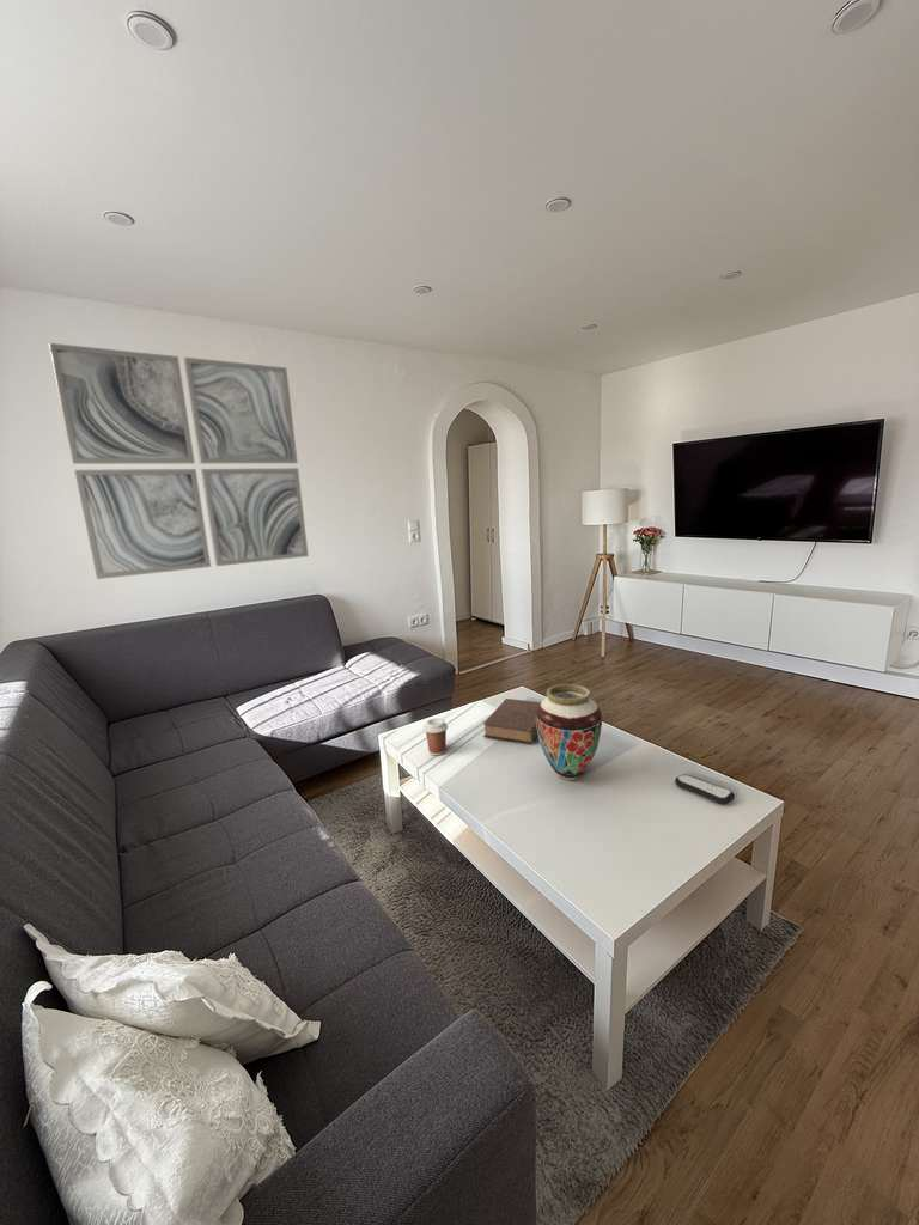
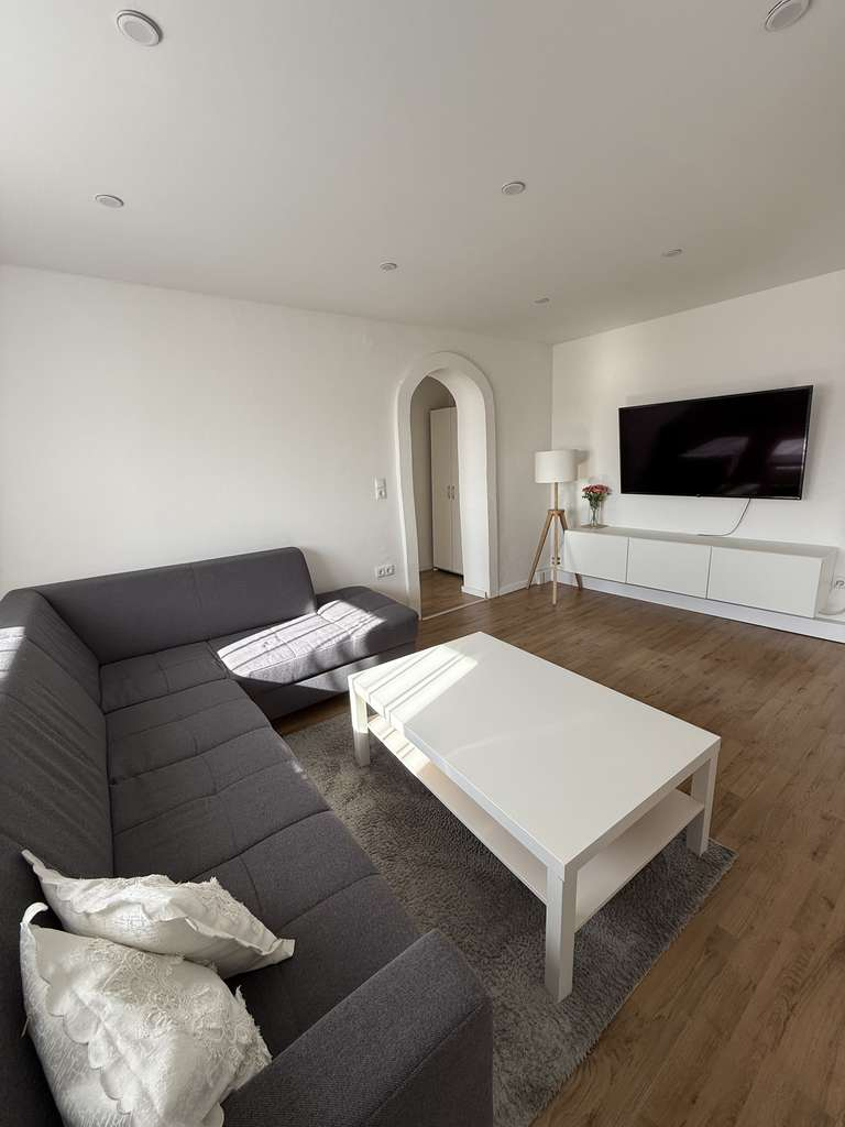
- book (518, 719)
- wall art (195, 469)
- coffee cup (436, 736)
- vase (568, 733)
- remote control (702, 787)
